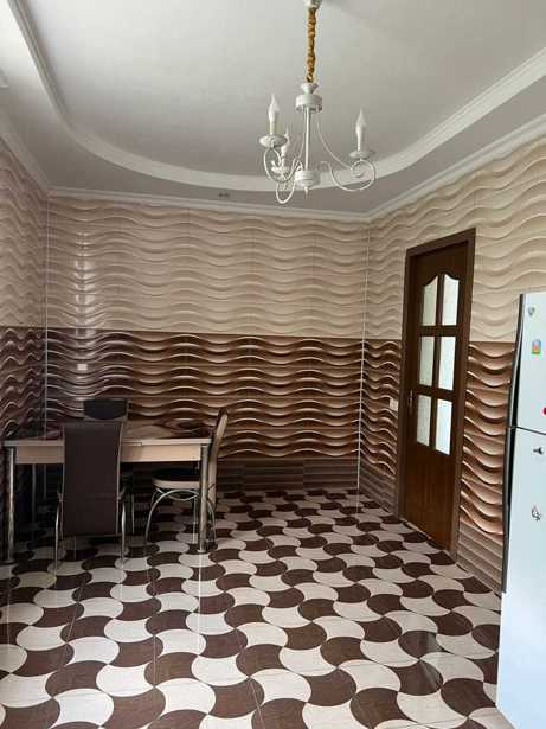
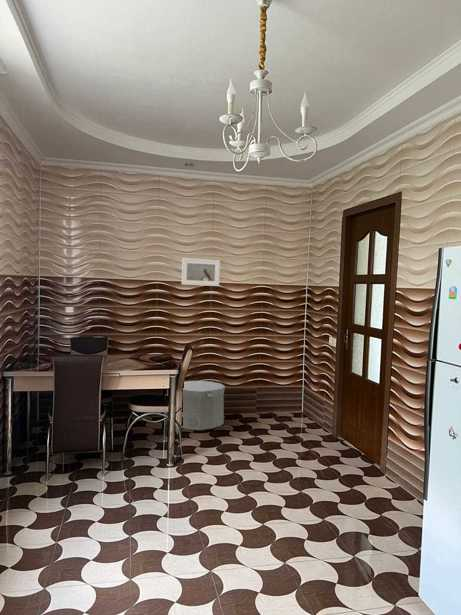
+ trash can (199, 404)
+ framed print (200, 272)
